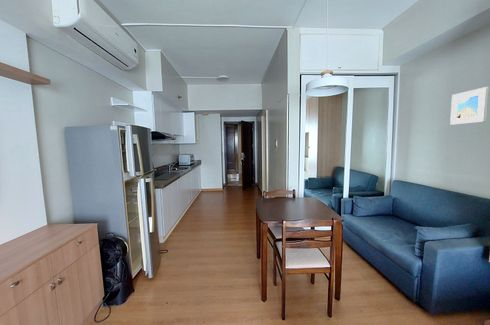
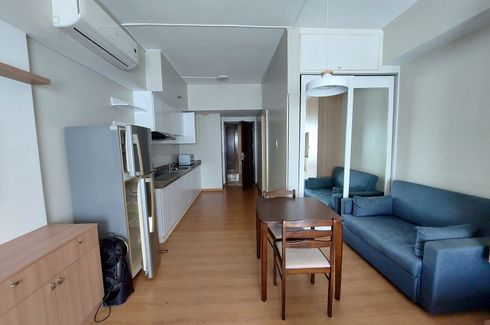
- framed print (467, 107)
